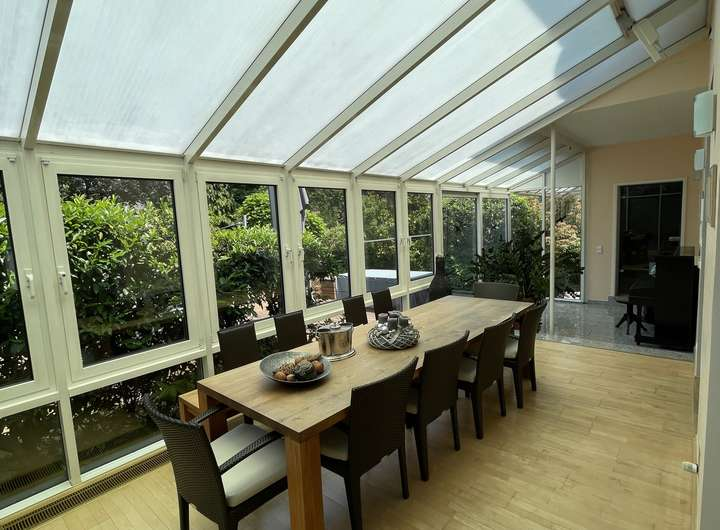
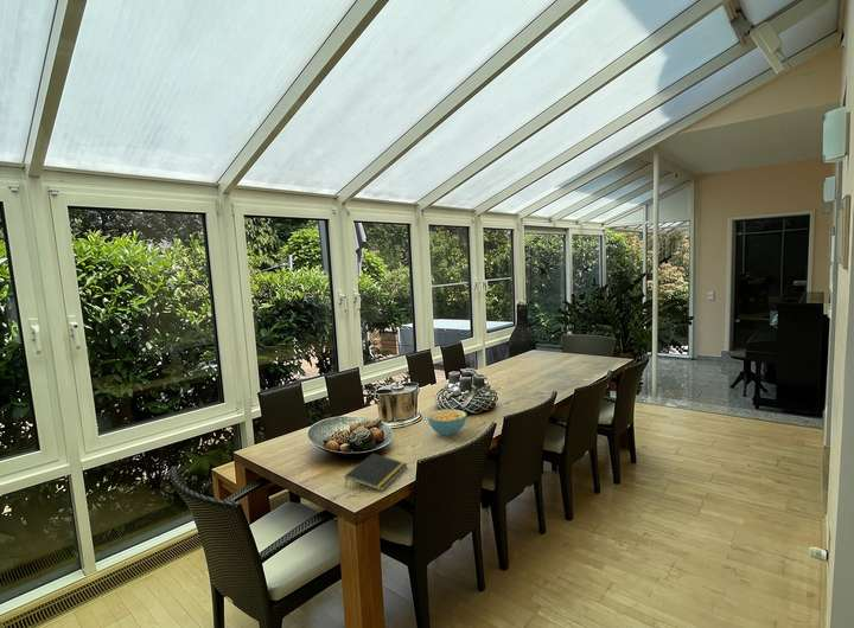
+ cereal bowl (447, 424)
+ notepad (377, 470)
